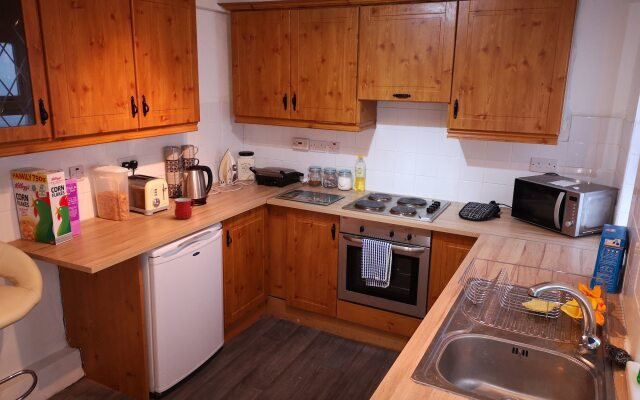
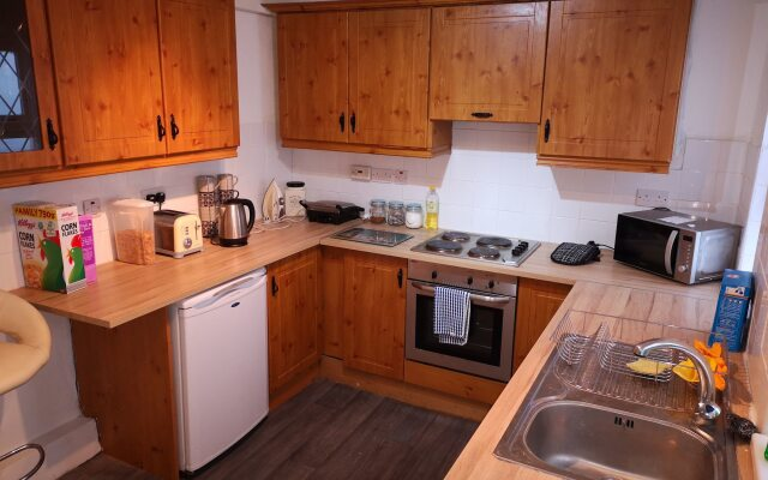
- mug (185, 208)
